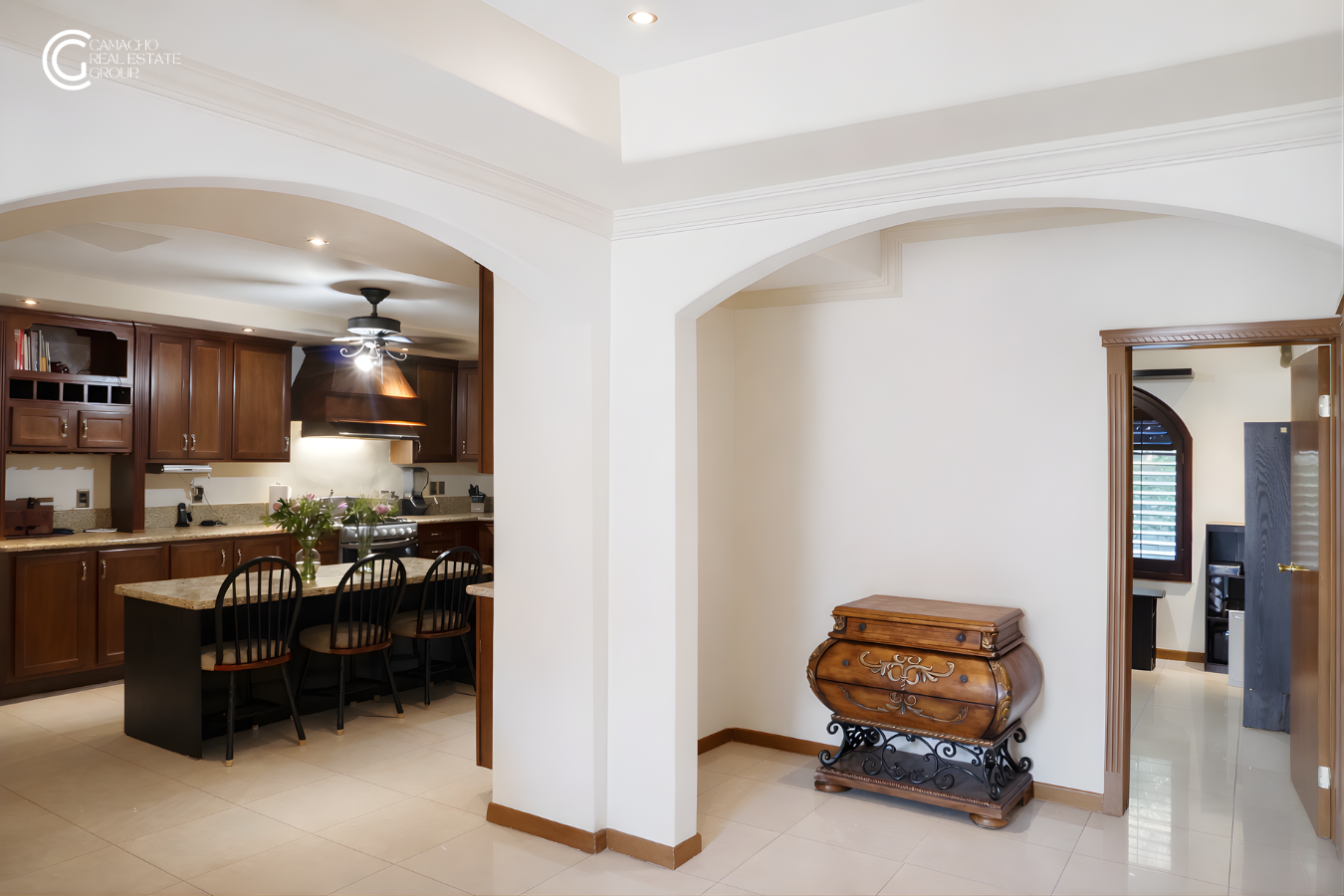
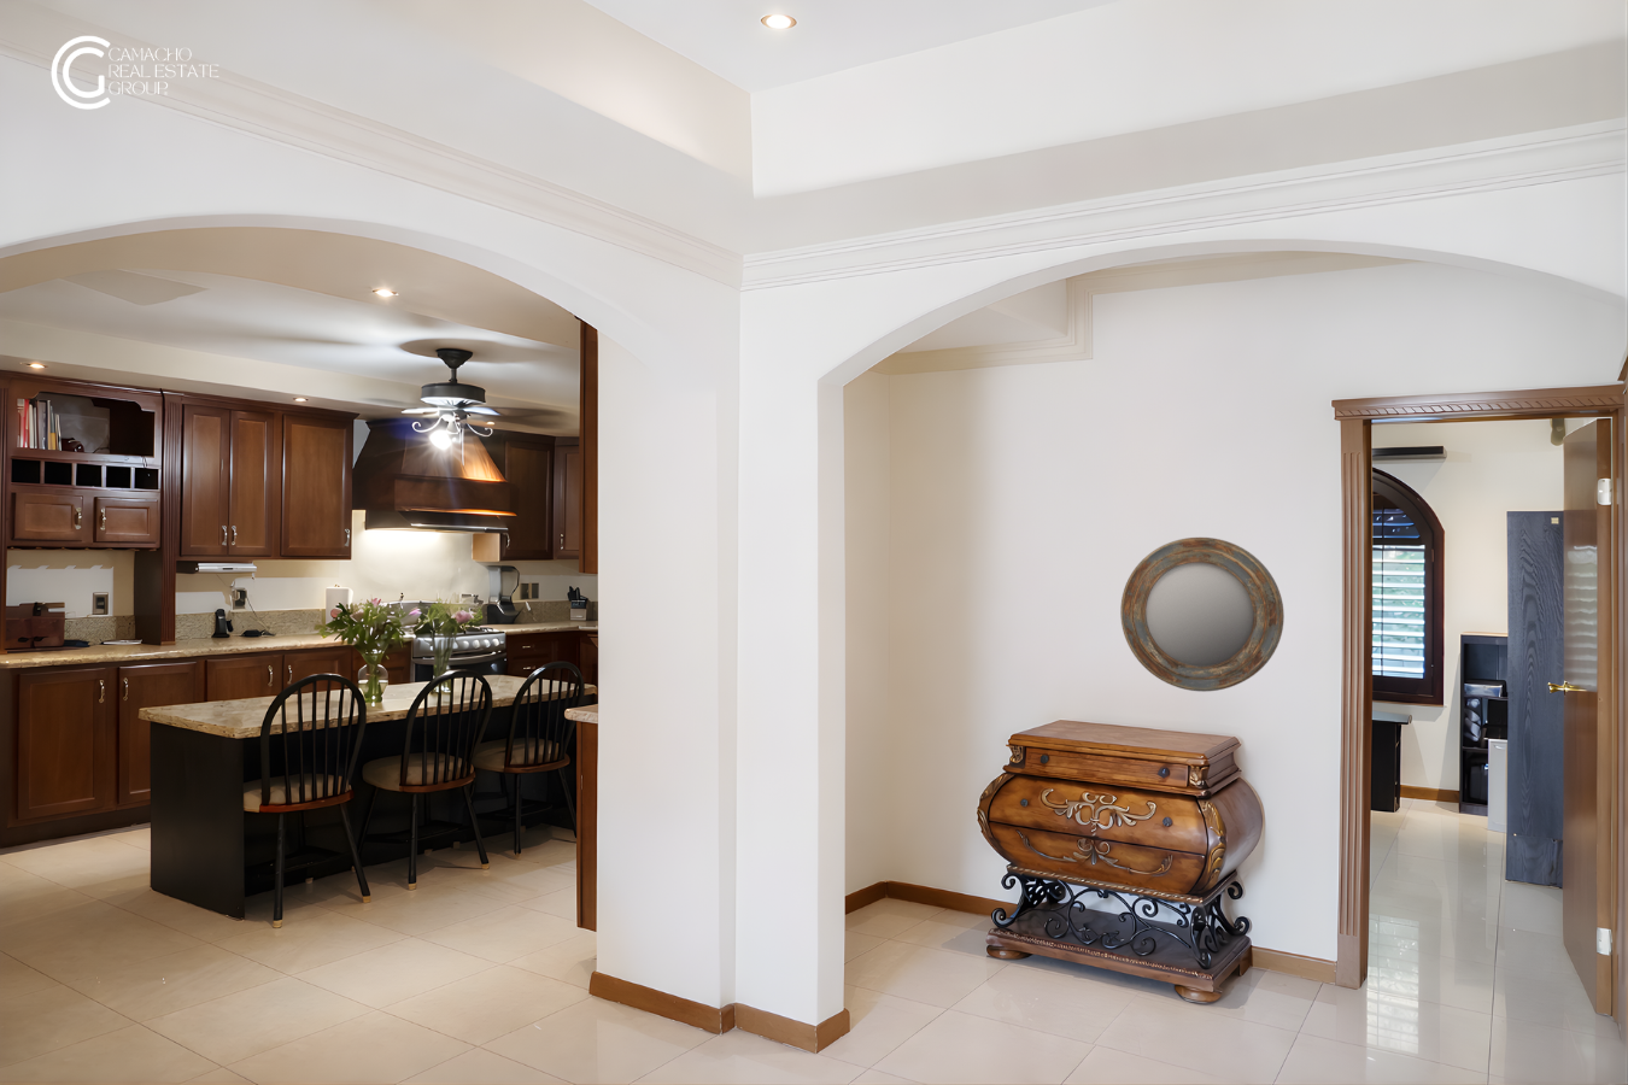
+ home mirror (1199, 614)
